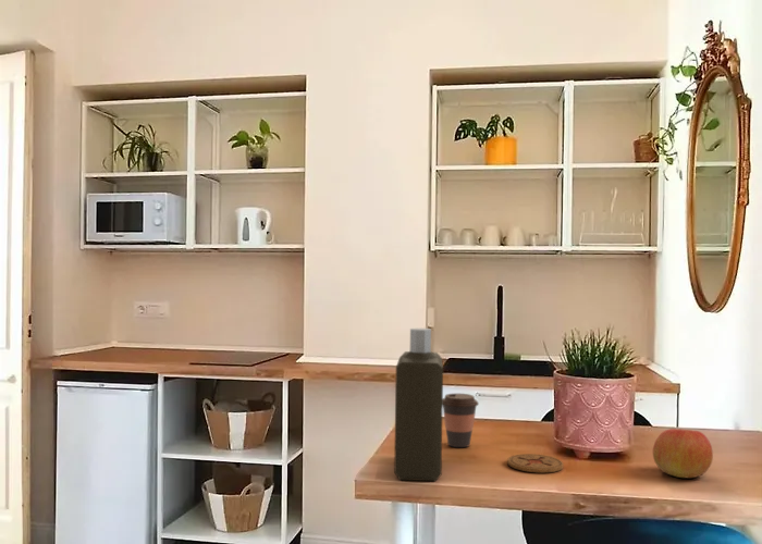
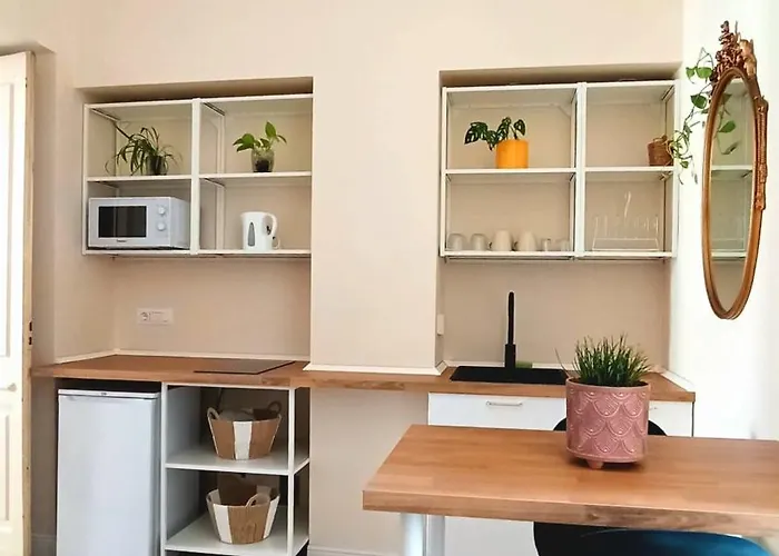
- apple (681, 450)
- bottle (419, 398)
- coaster (534, 462)
- coffee cup (458, 420)
